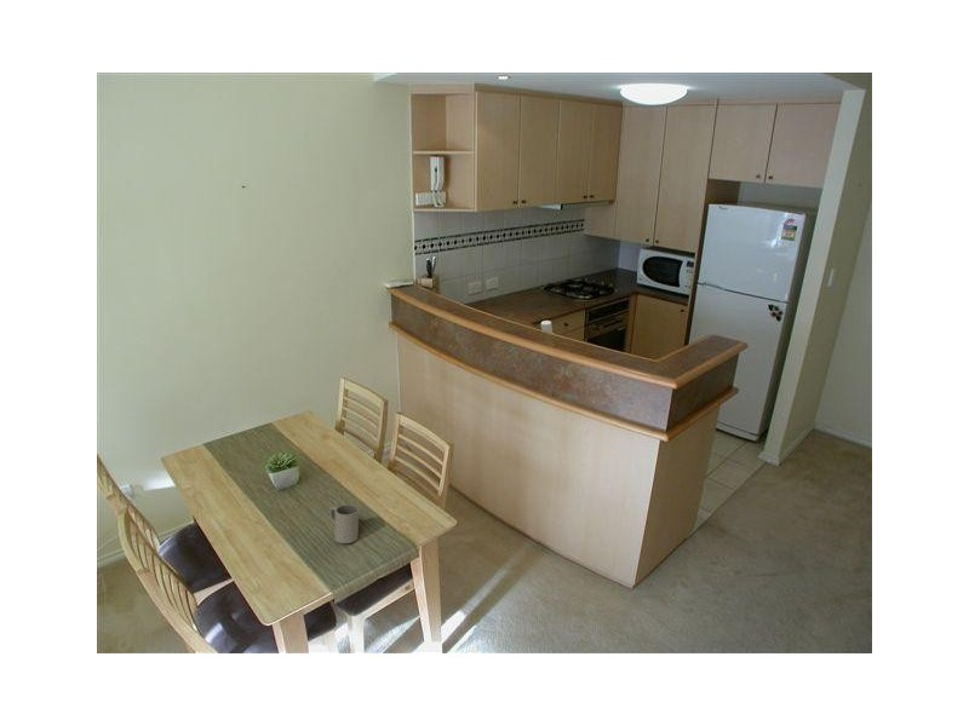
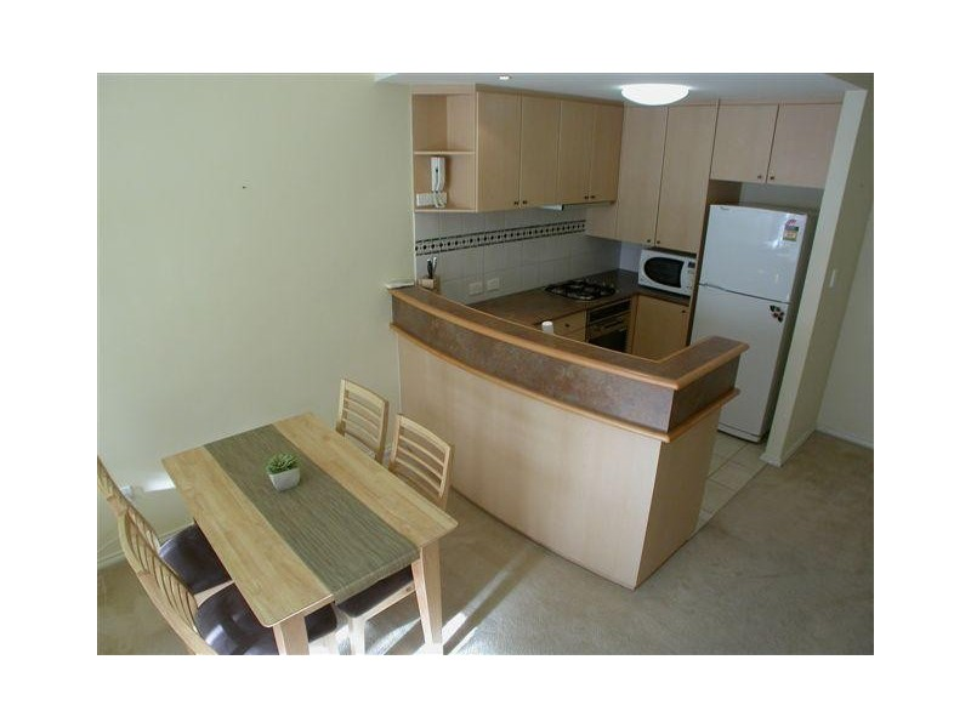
- mug (342, 522)
